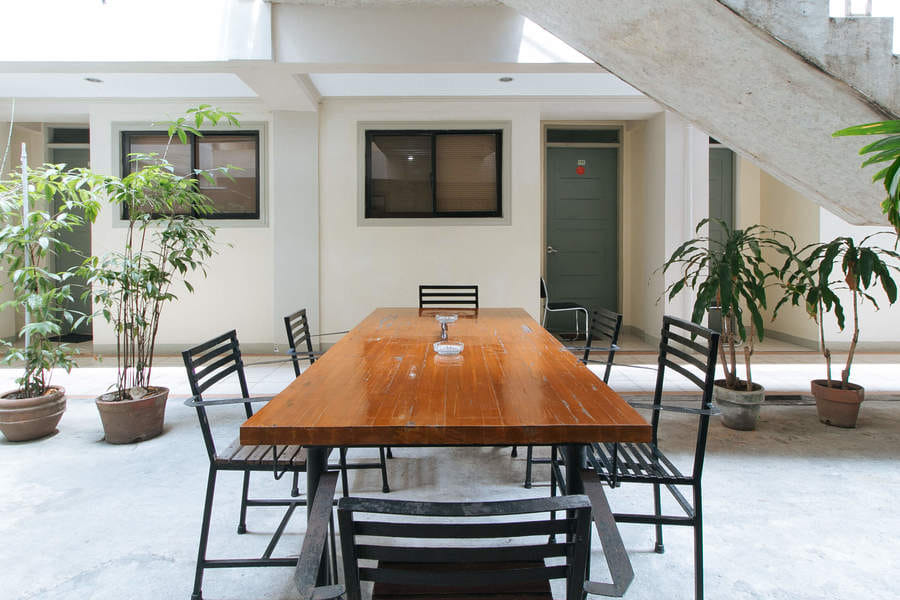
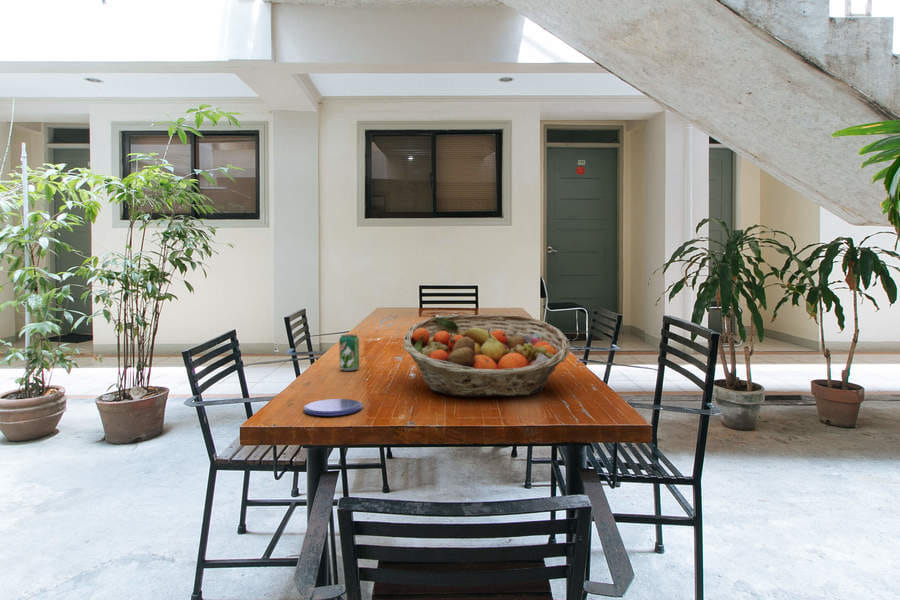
+ saucer (333, 406)
+ beverage can (349, 352)
+ fruit basket (485, 352)
